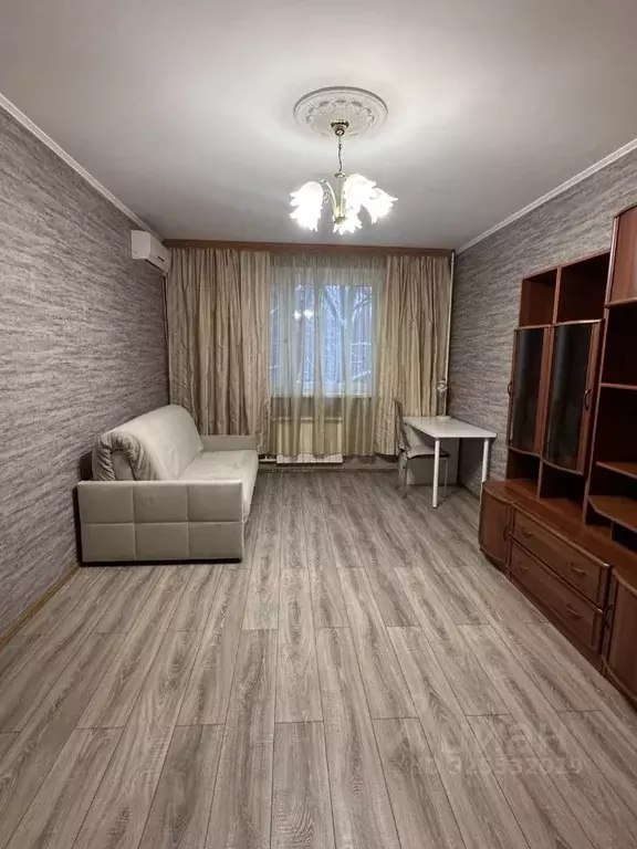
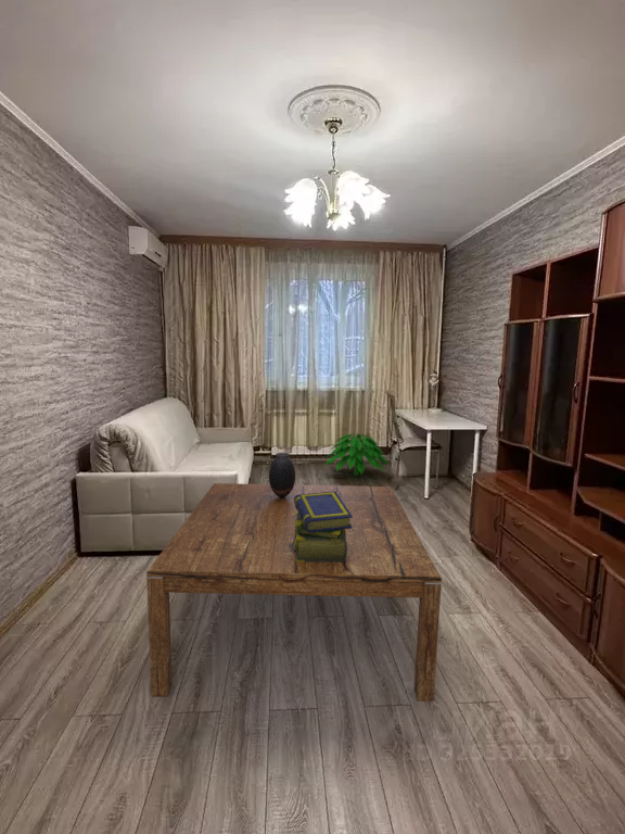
+ indoor plant (356, 452)
+ coffee table (298, 567)
+ vase (282, 475)
+ stack of books (322, 523)
